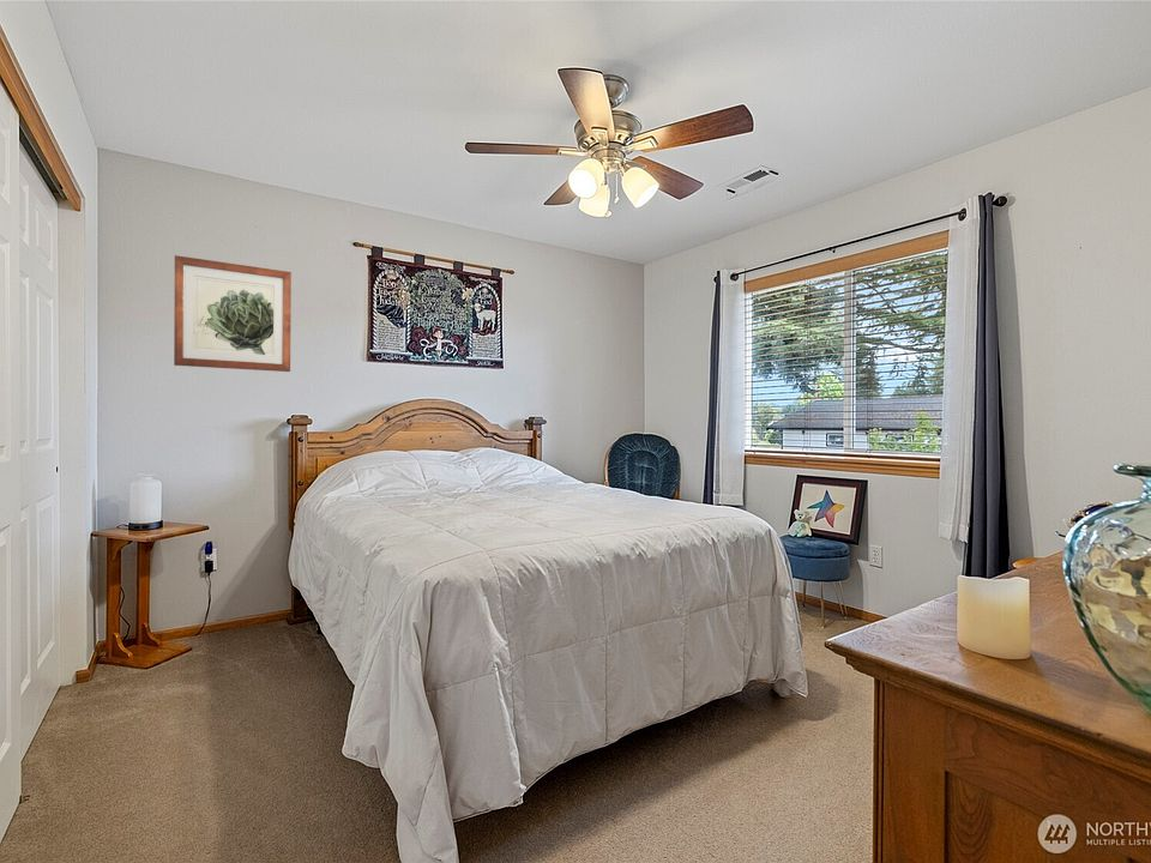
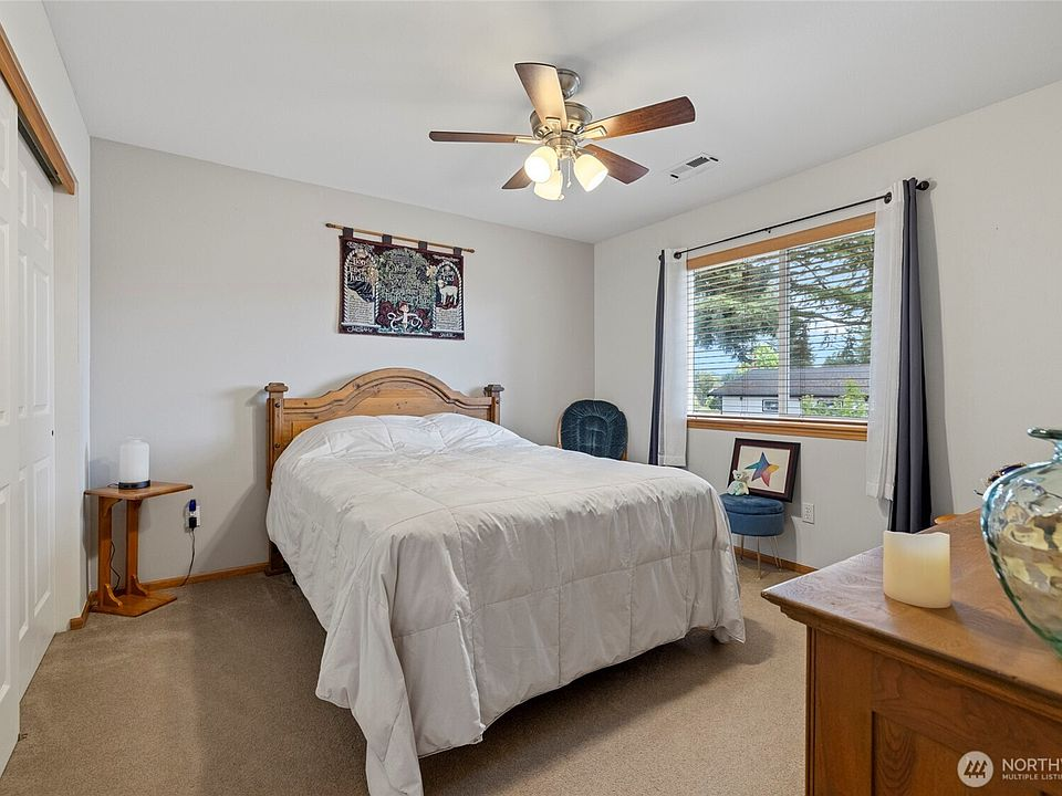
- wall art (235, 316)
